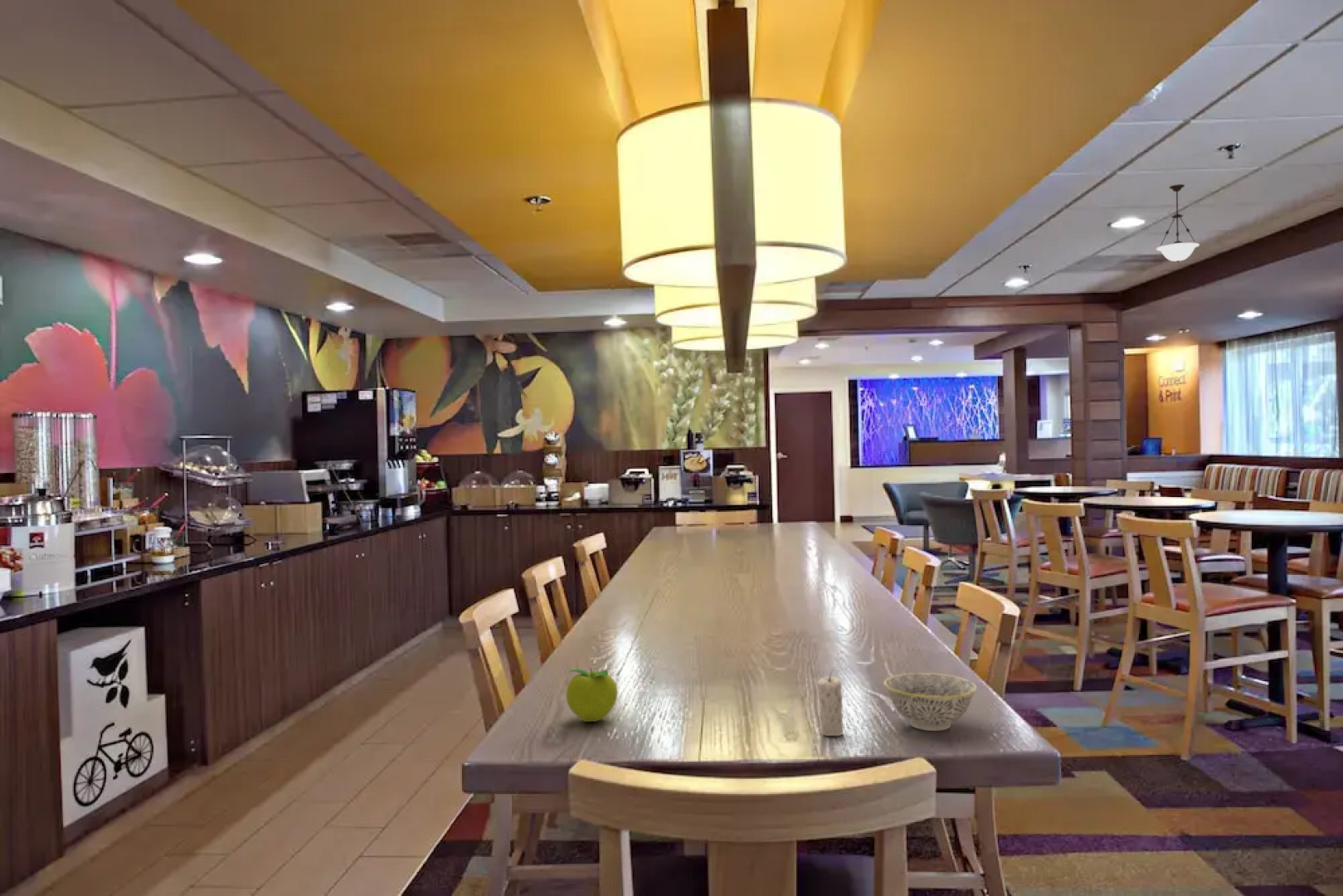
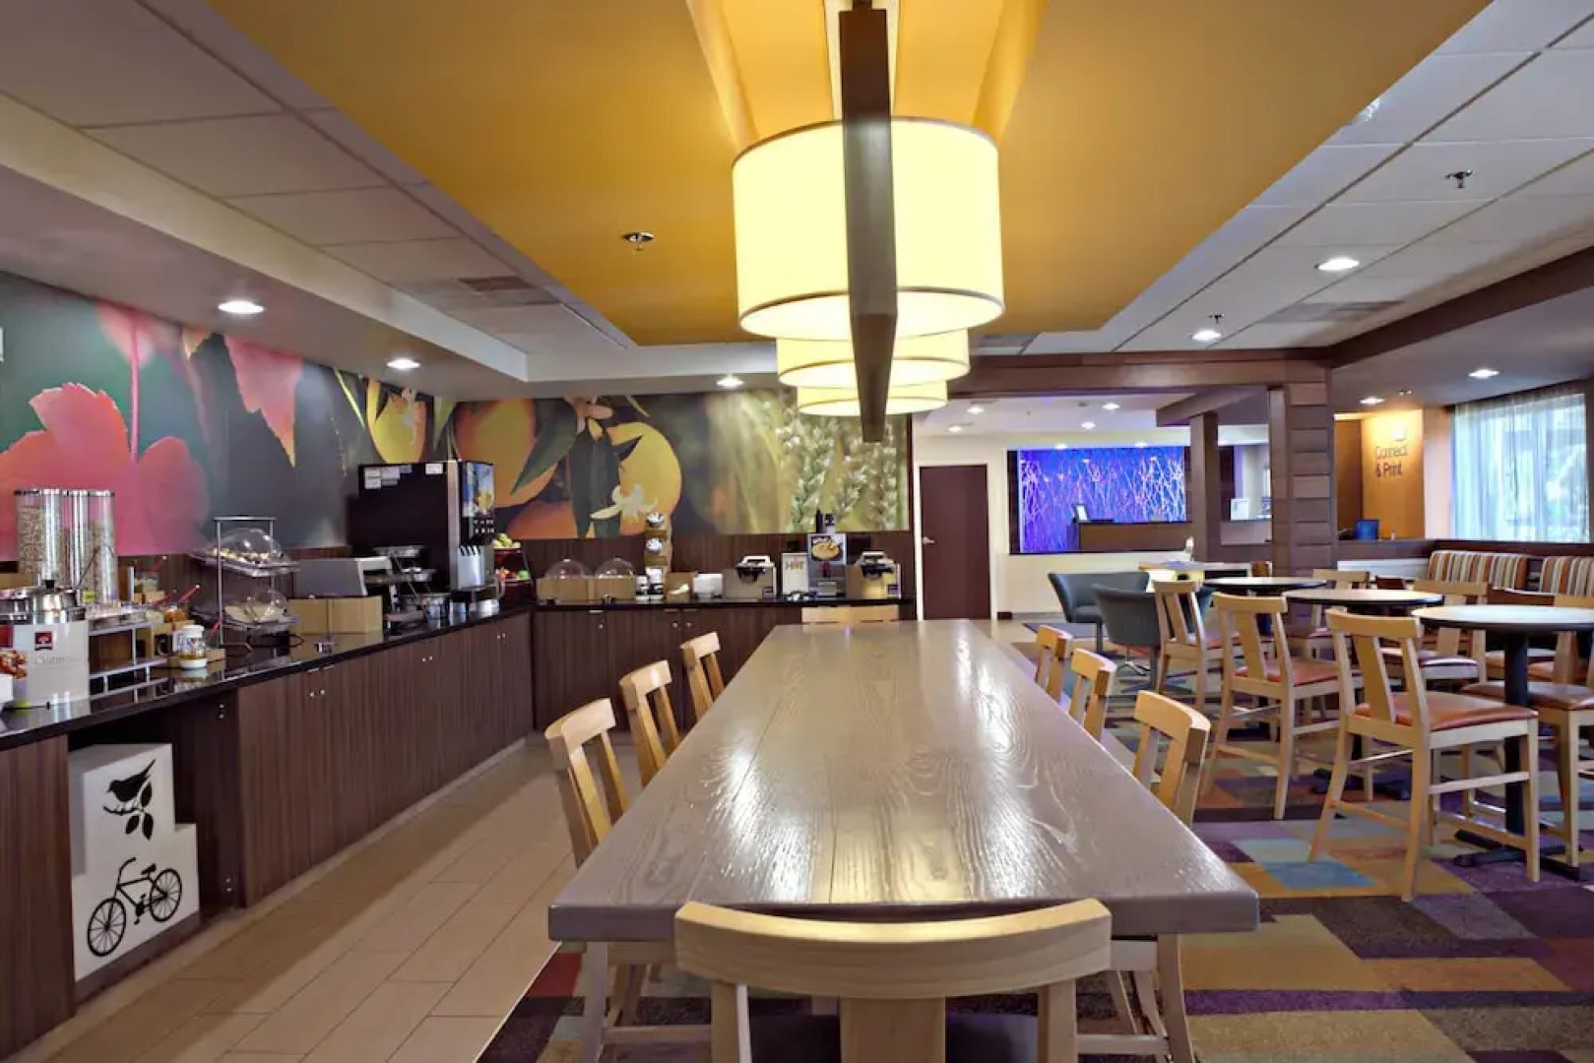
- fruit (591, 694)
- pendant light (1177, 224)
- candle (830, 700)
- bowl (930, 704)
